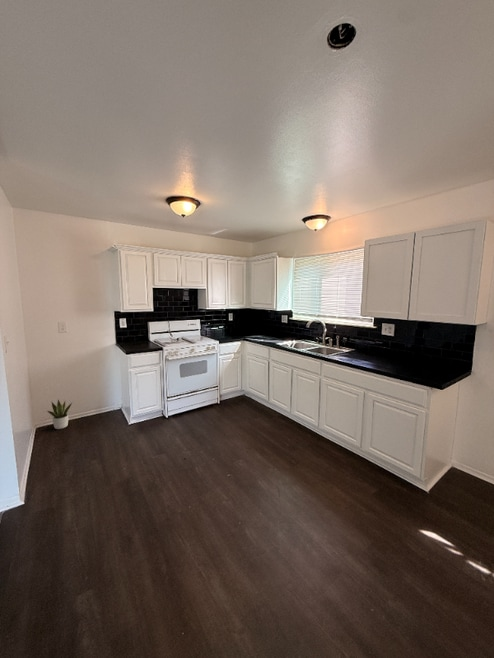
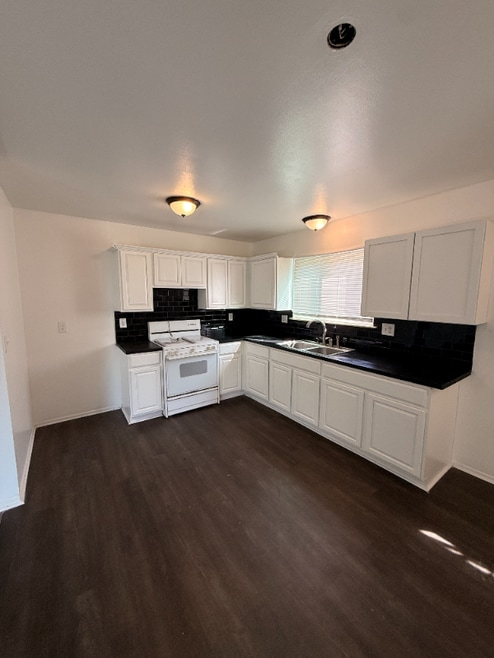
- potted plant (60, 412)
